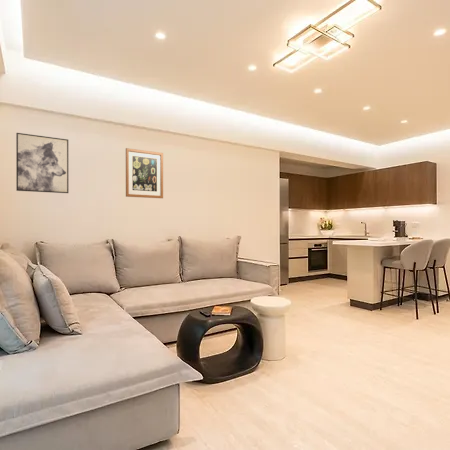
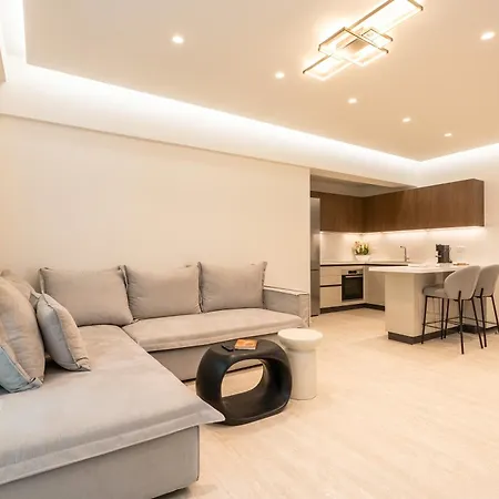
- wall art (43, 164)
- wall art (145, 174)
